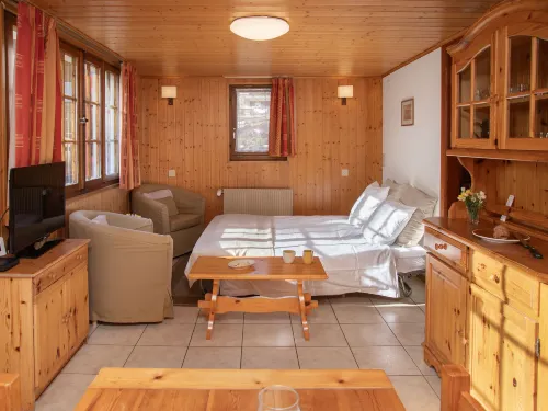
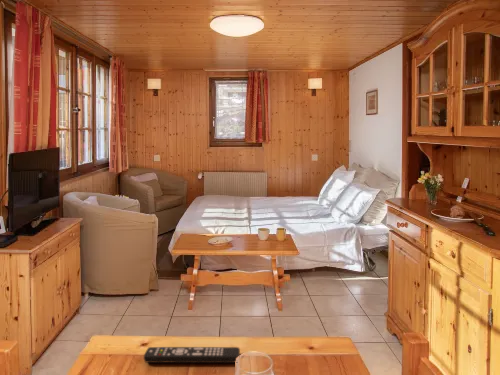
+ remote control (192, 355)
